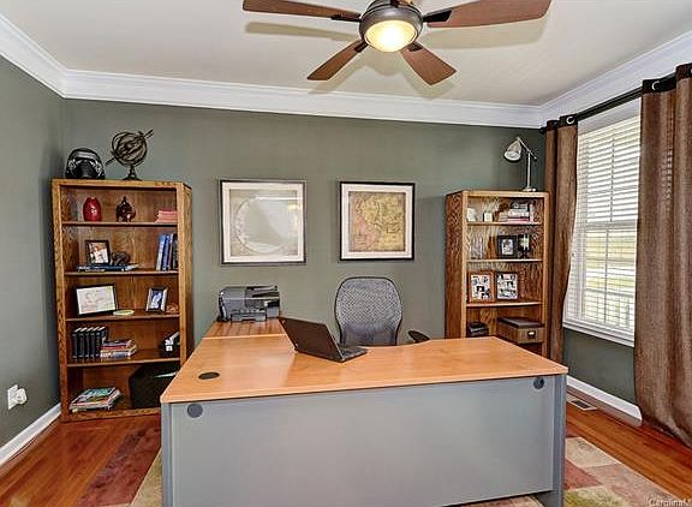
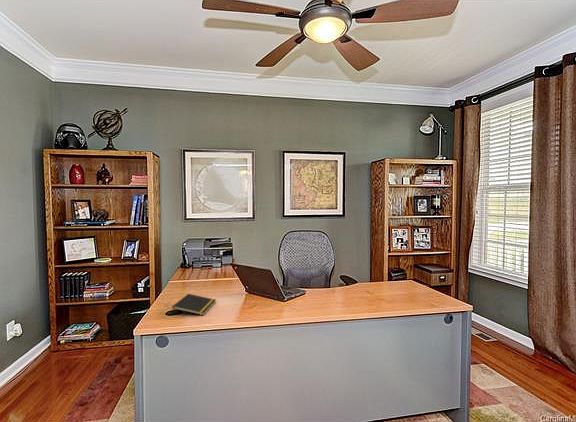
+ notepad (195, 303)
